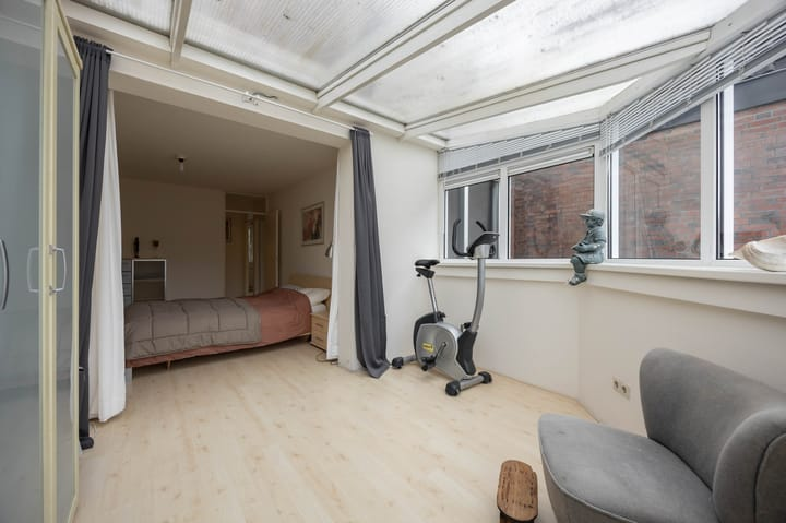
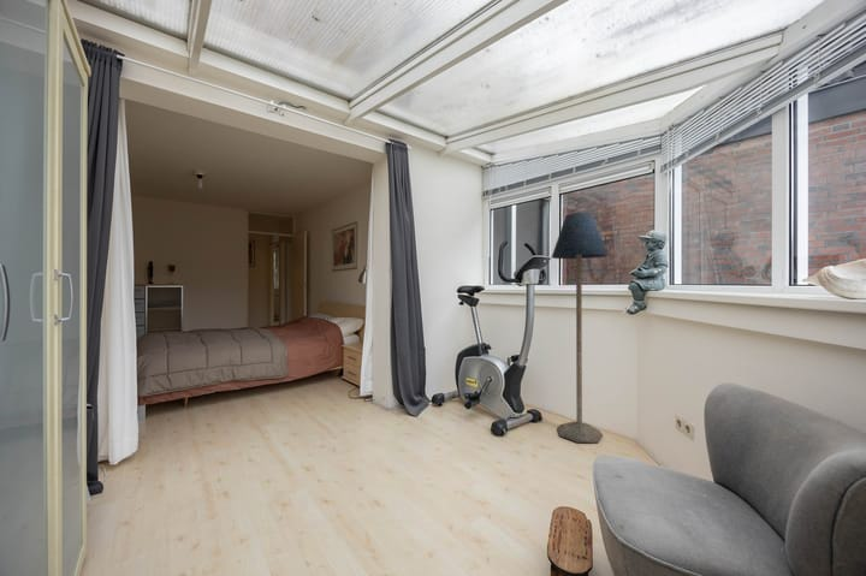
+ floor lamp (579, 323)
